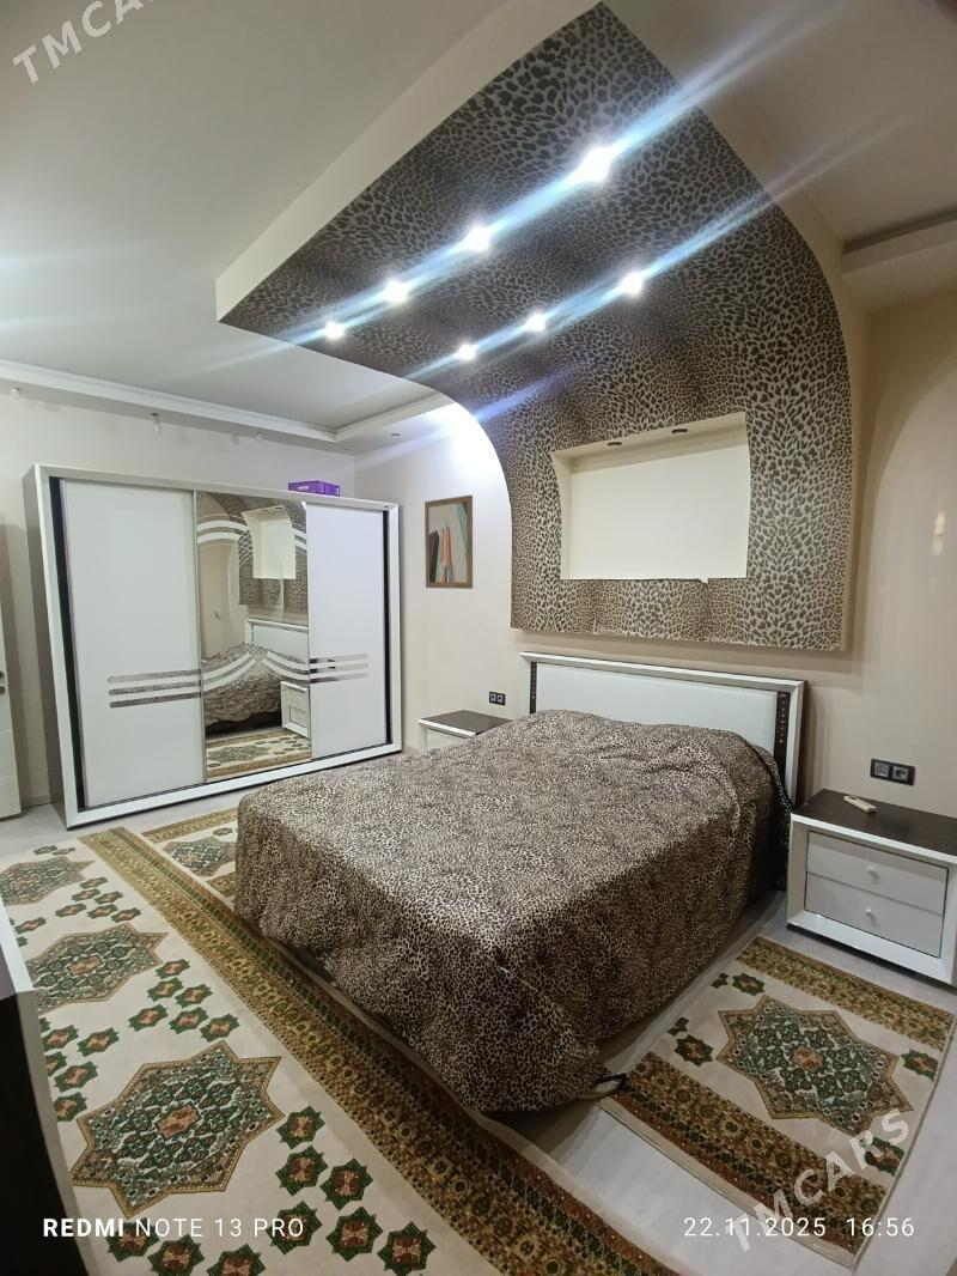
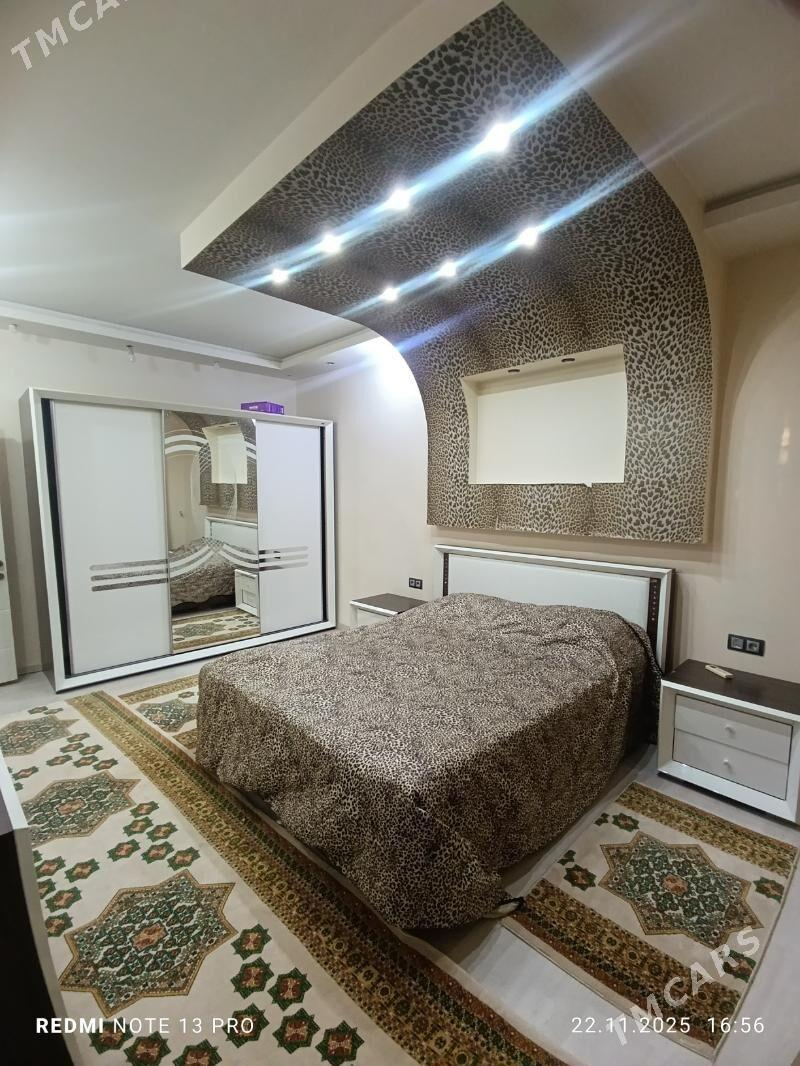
- wall art (447, 543)
